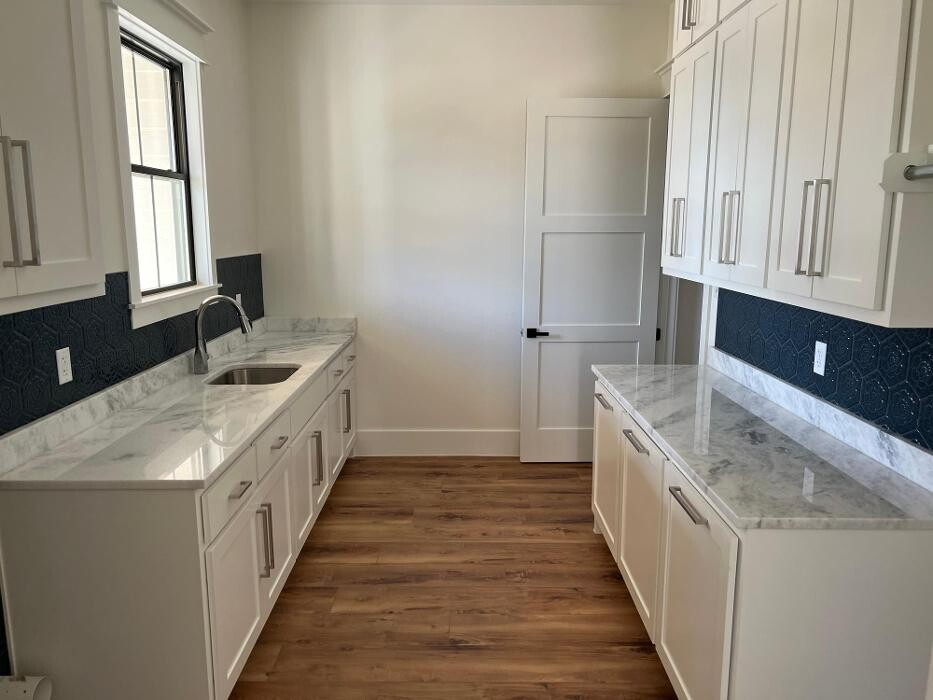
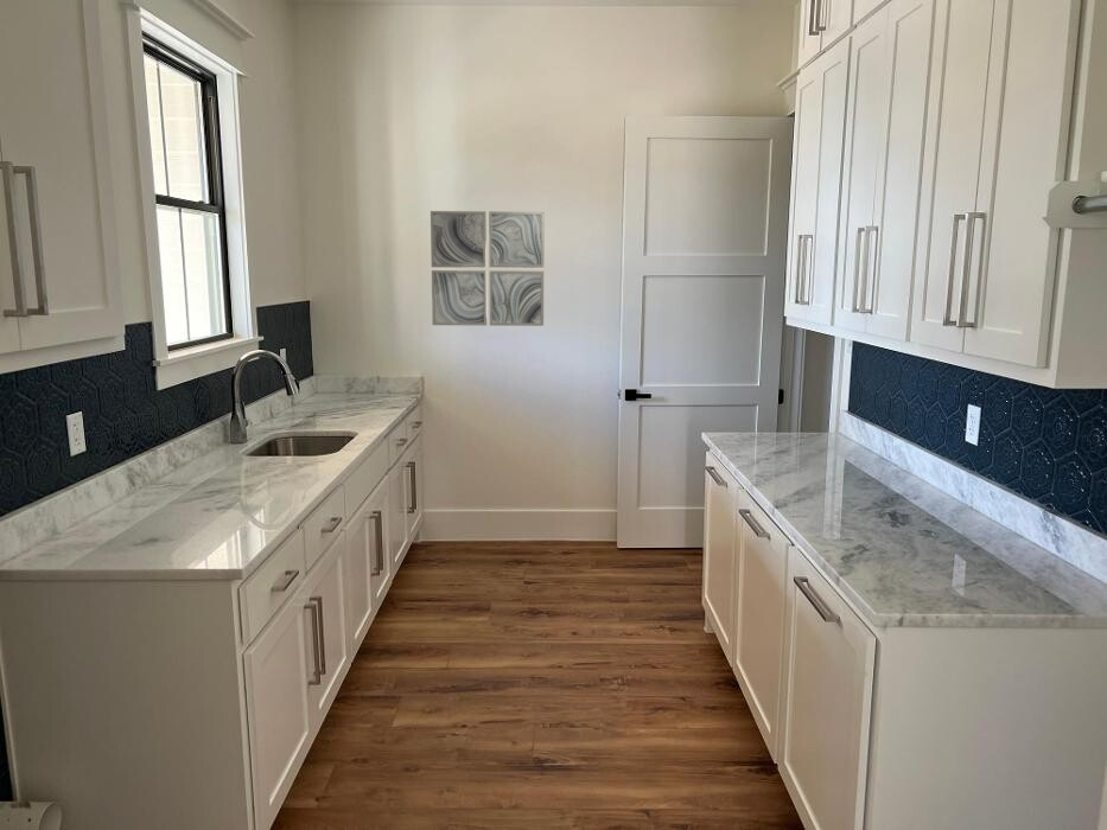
+ wall art (489, 270)
